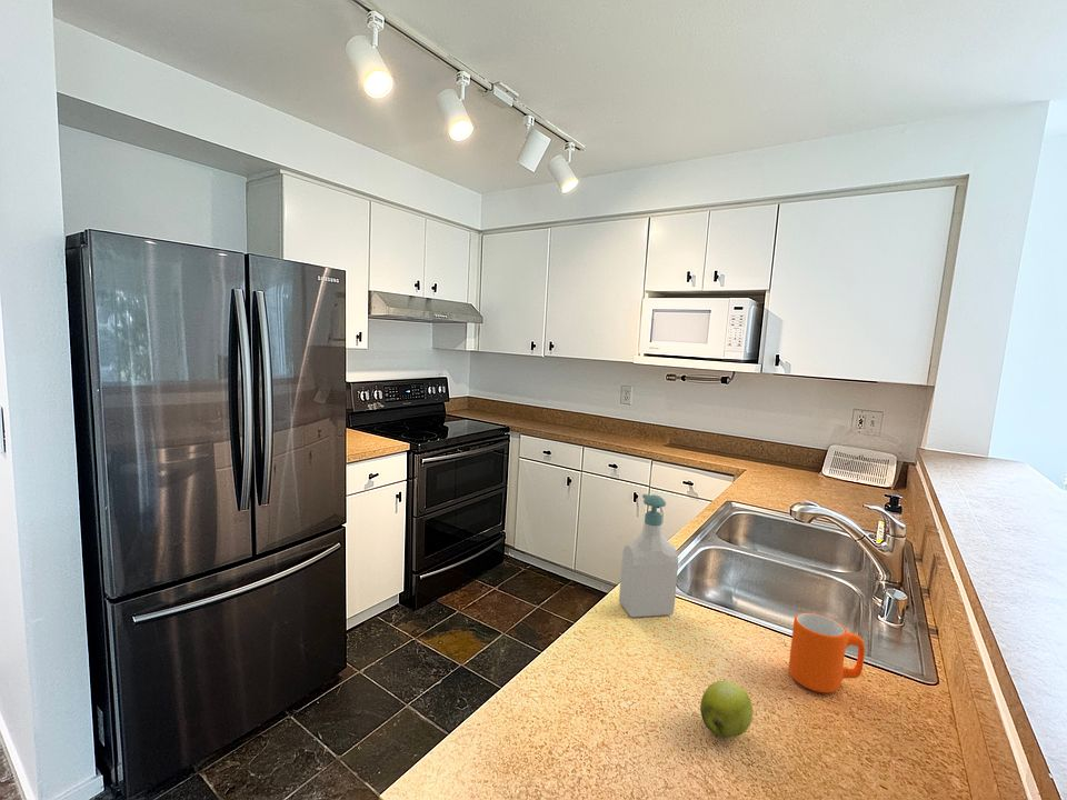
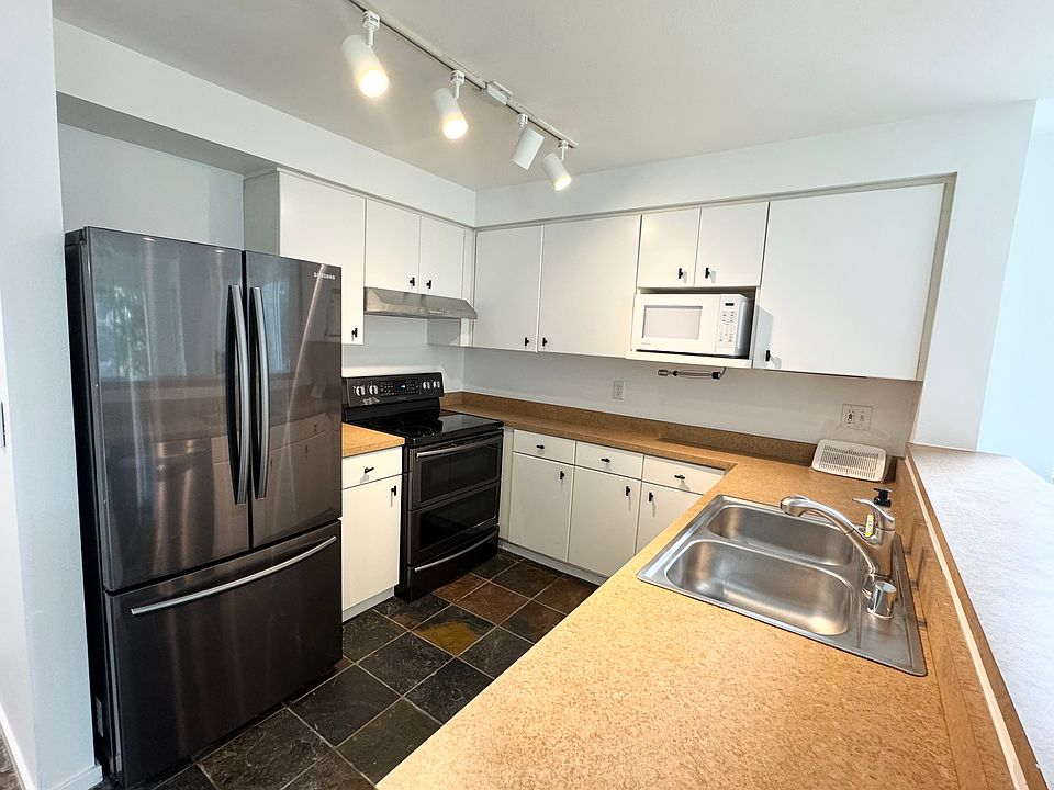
- apple (726, 708)
- mug (822, 651)
- soap bottle (648, 551)
